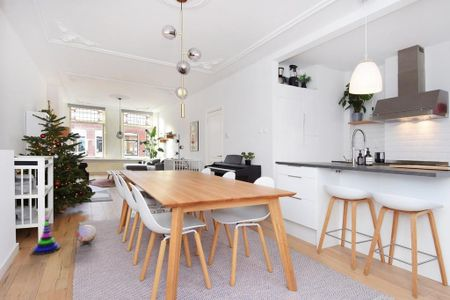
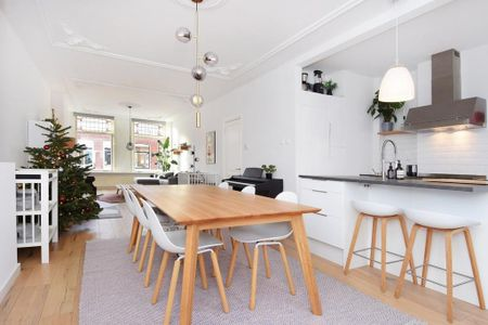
- stacking toy (46, 233)
- ball (86, 234)
